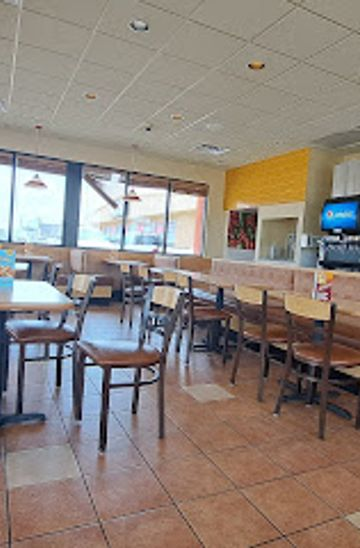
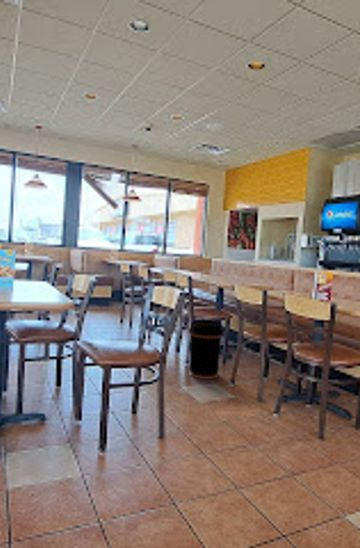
+ trash can (205, 348)
